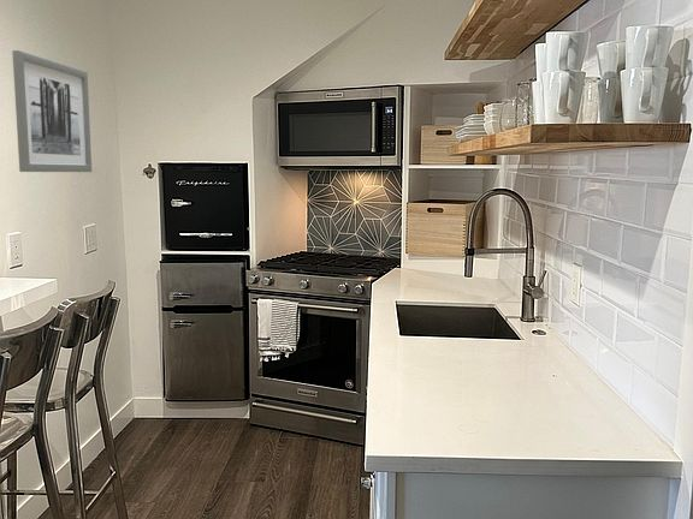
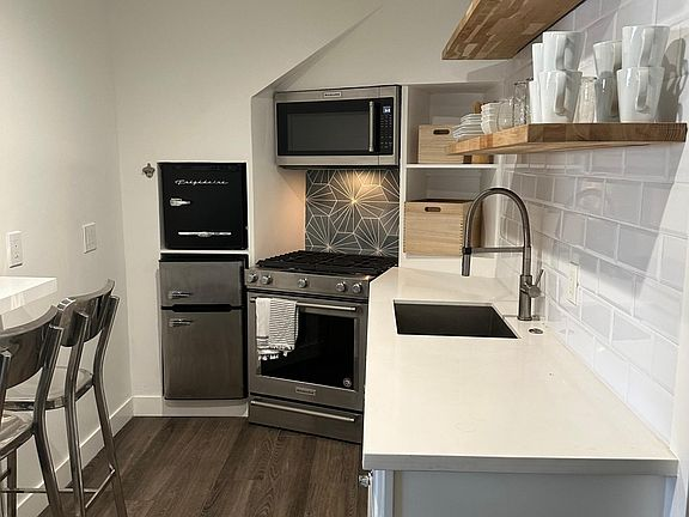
- wall art (57, 118)
